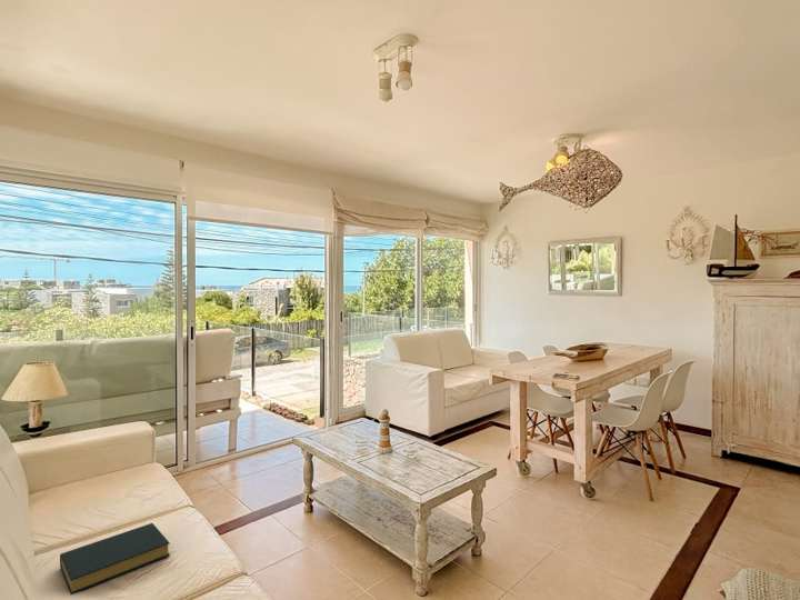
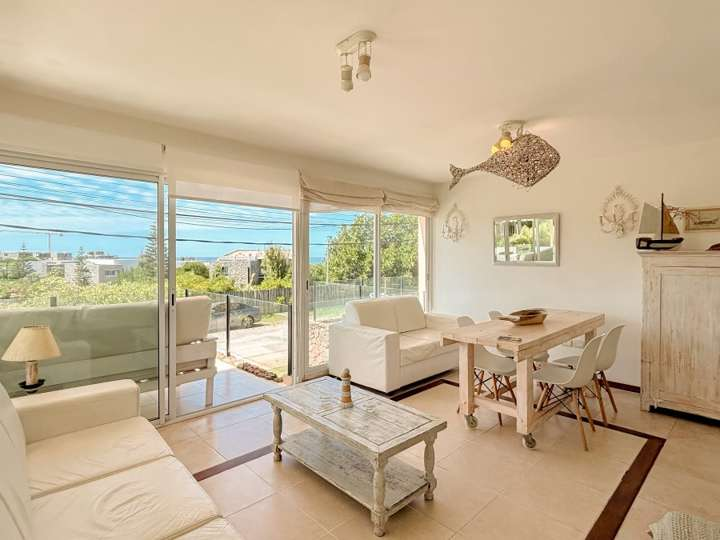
- hardback book (116, 554)
